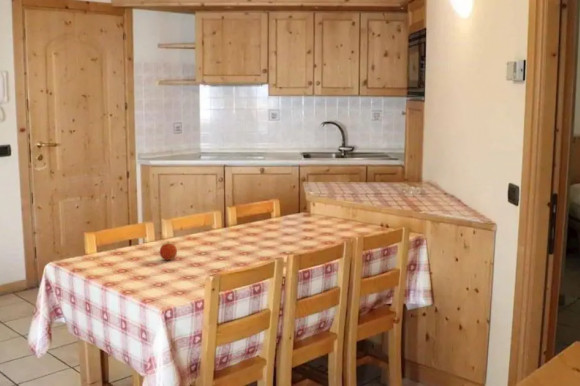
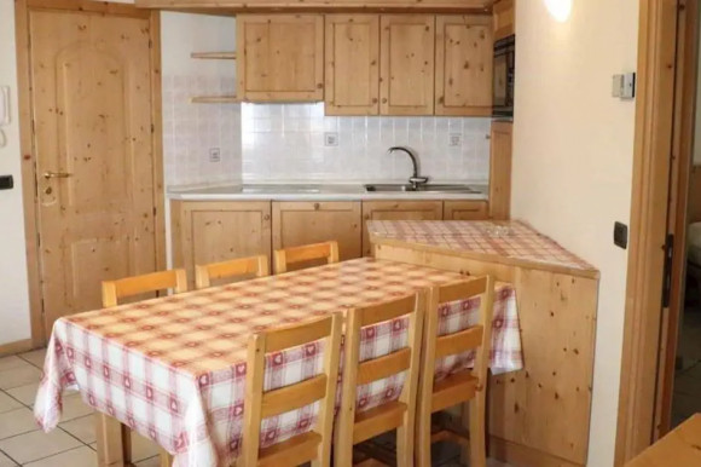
- fruit (168, 250)
